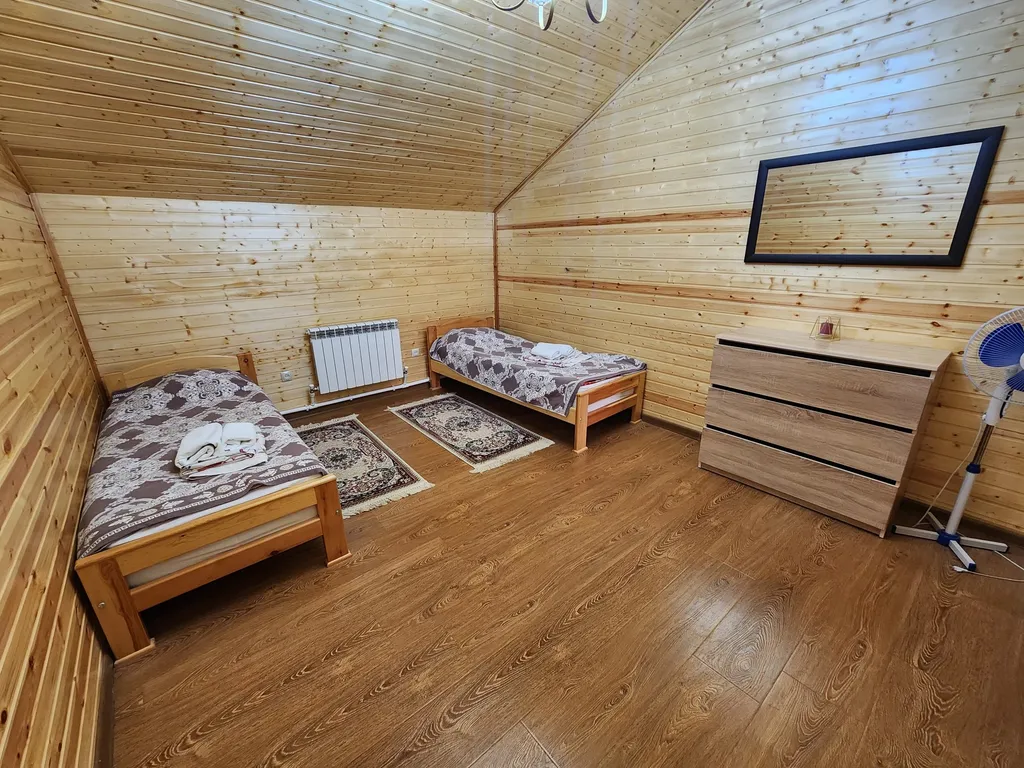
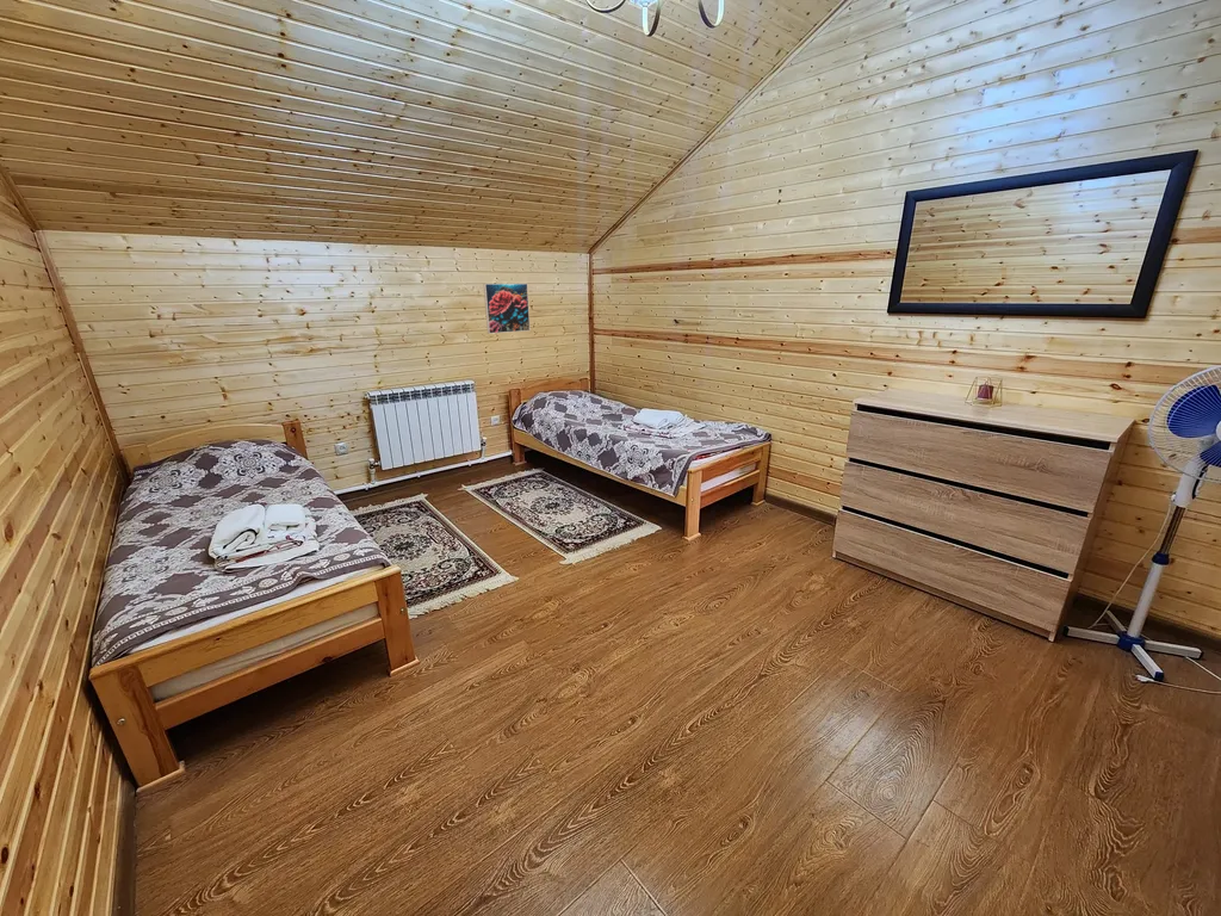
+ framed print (507, 308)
